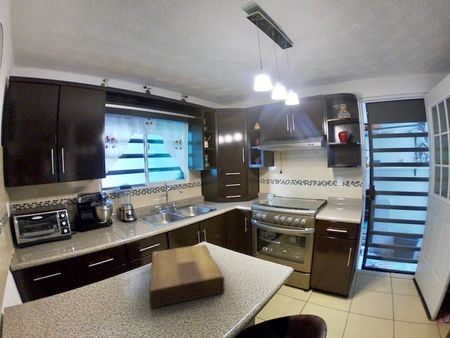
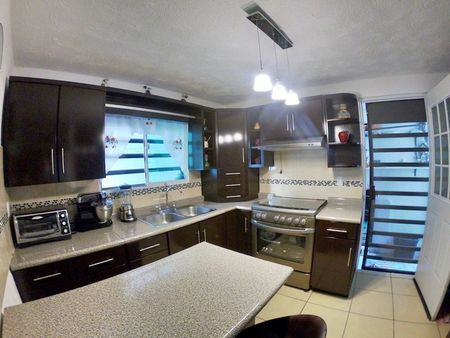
- cutting board (184, 268)
